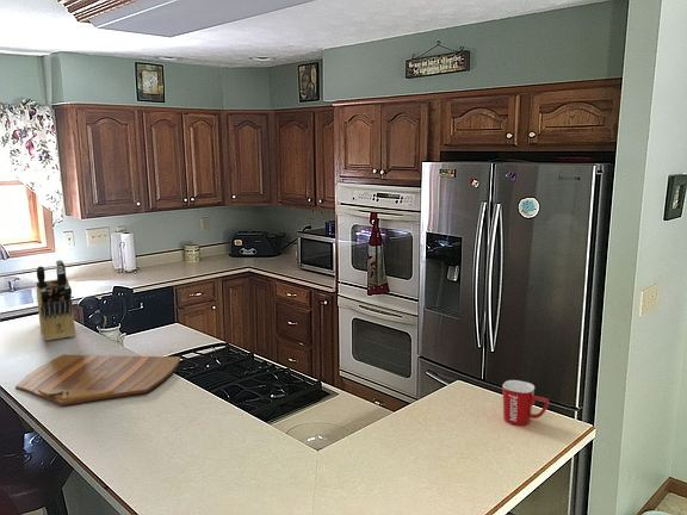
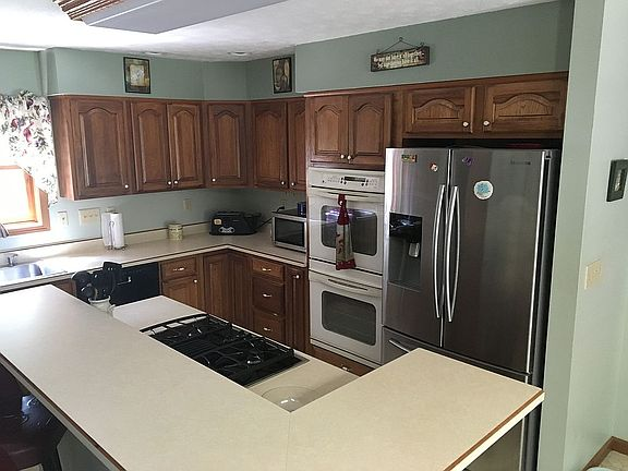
- mug (525, 404)
- cutting board (94, 376)
- knife block (54, 296)
